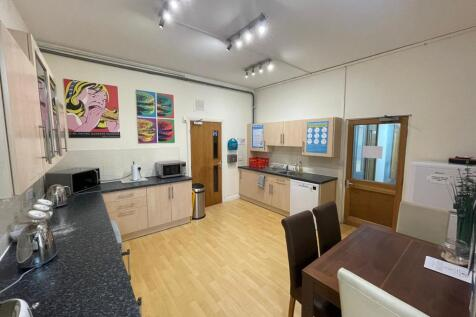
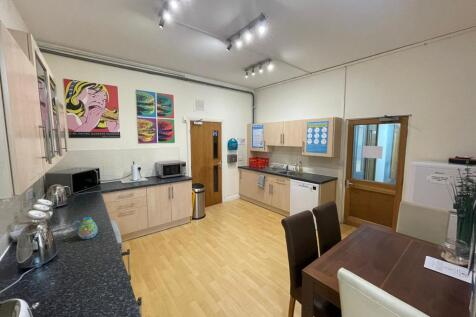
+ mug (85, 227)
